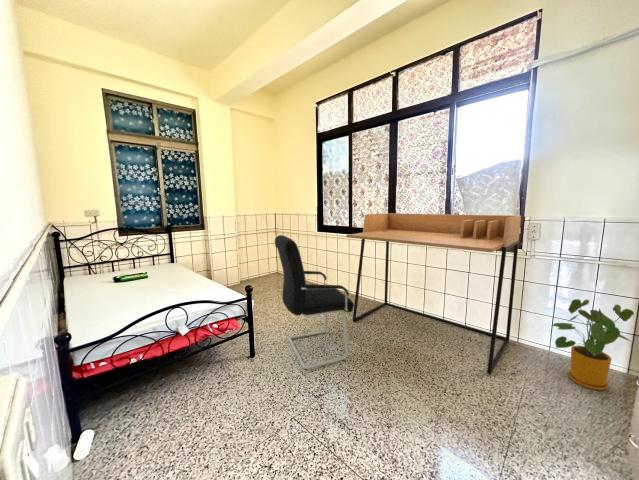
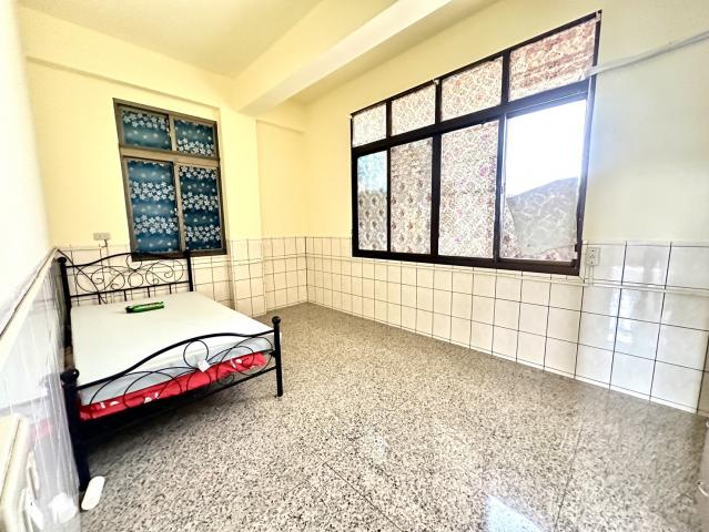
- house plant (588, 343)
- desk (425, 245)
- office chair (312, 294)
